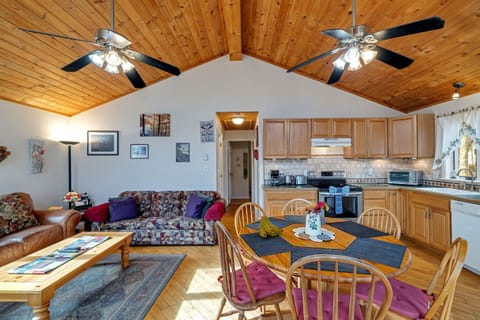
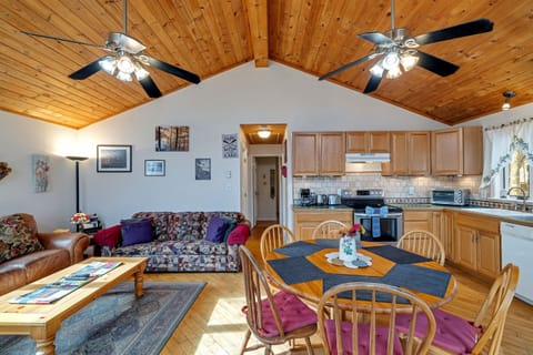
- fruit (269, 226)
